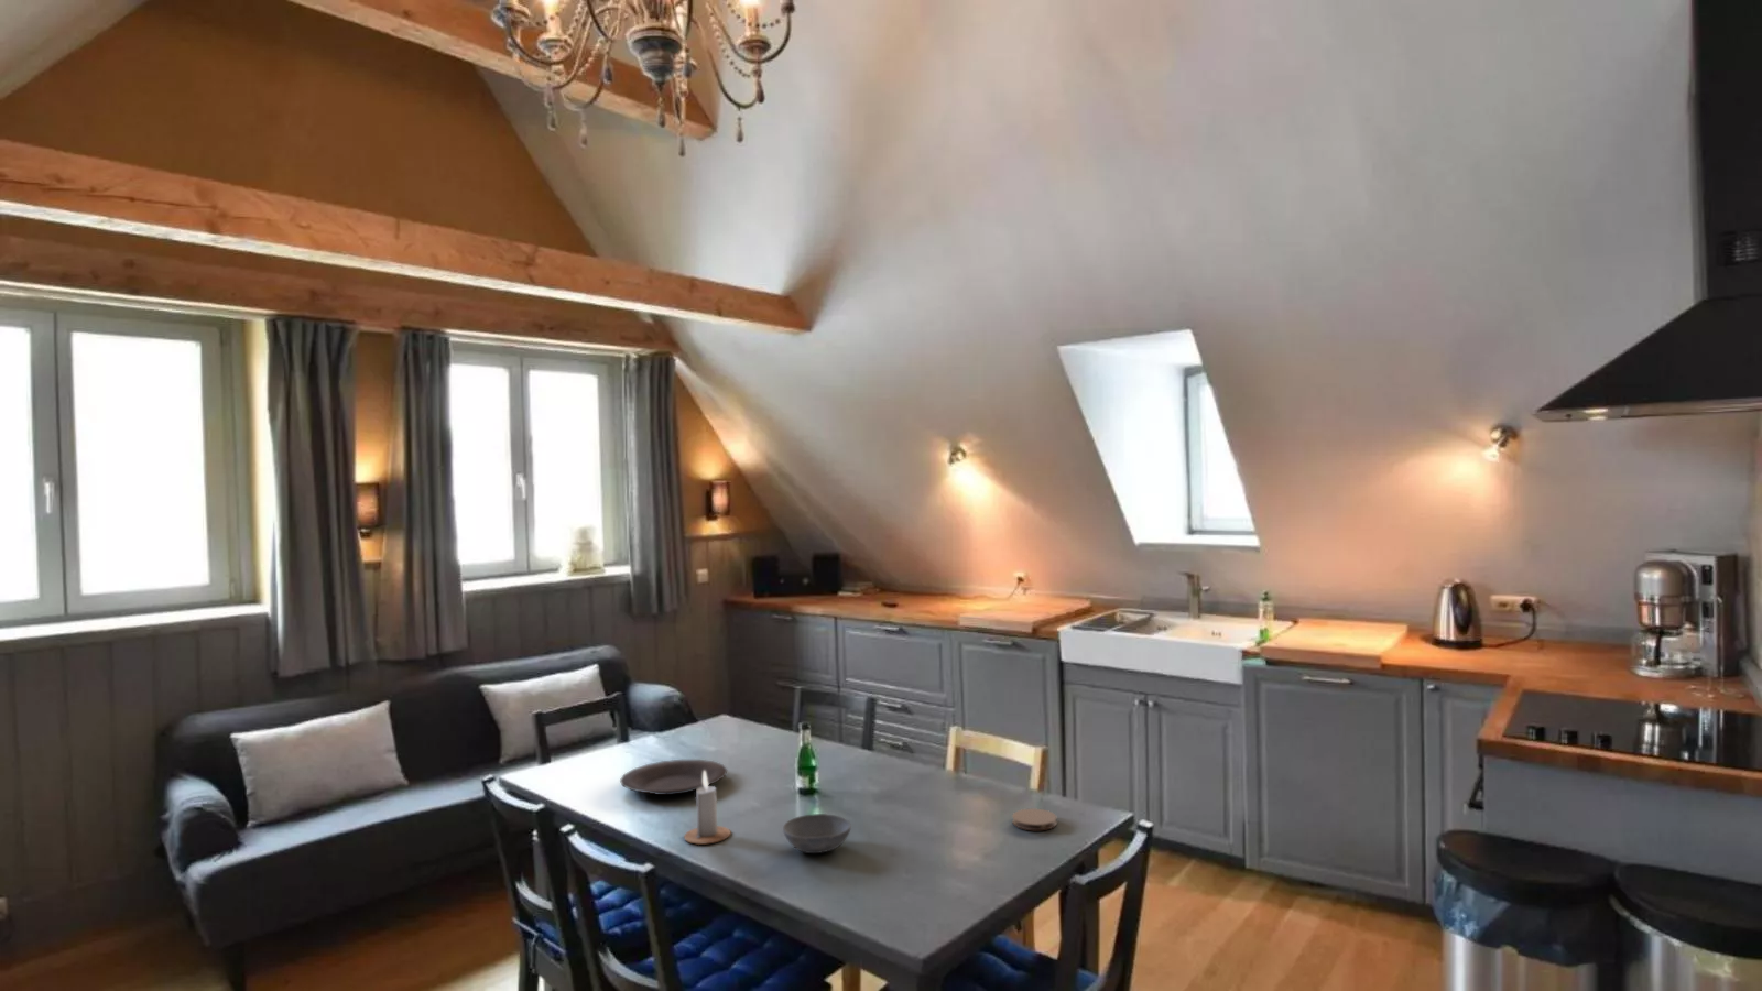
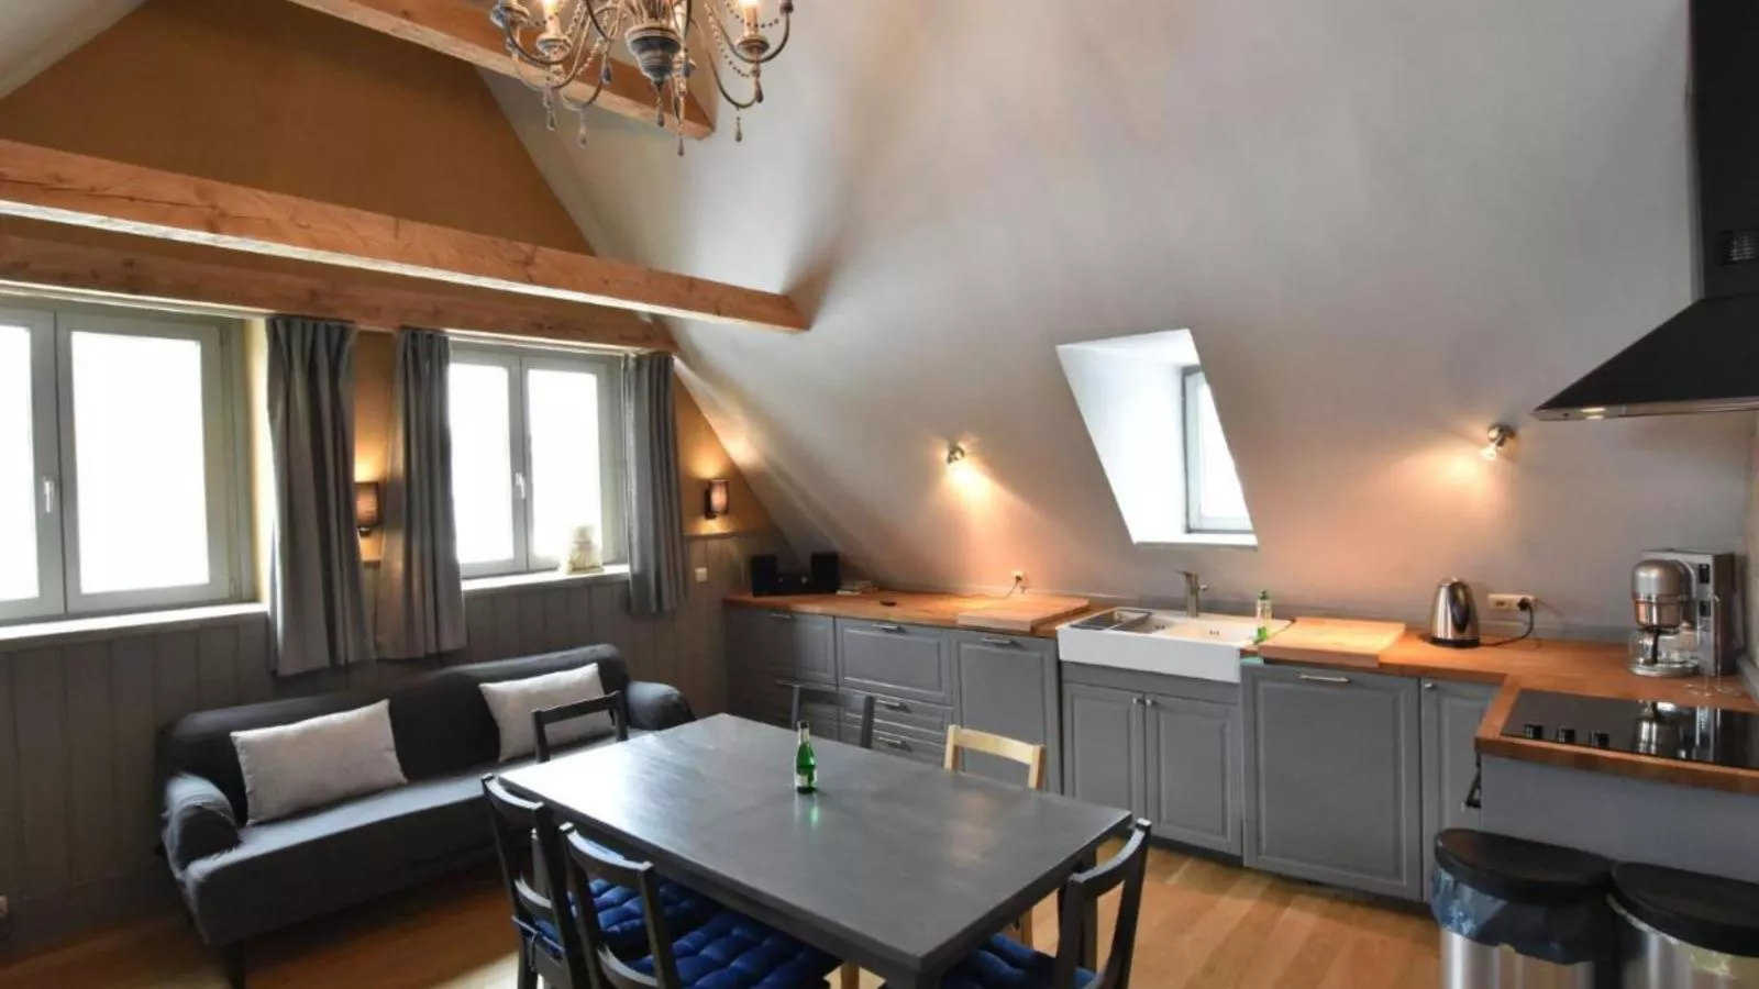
- candle (706, 801)
- coaster (1033, 819)
- bowl (817, 836)
- plate (674, 778)
